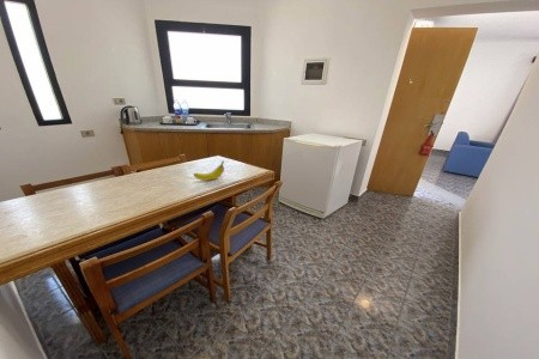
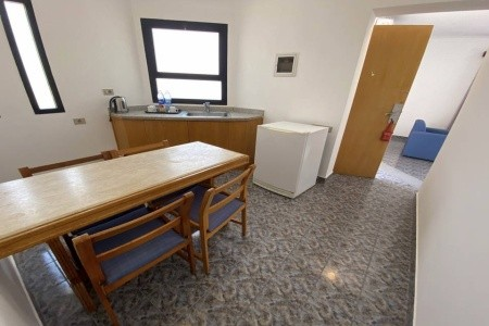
- fruit (210, 172)
